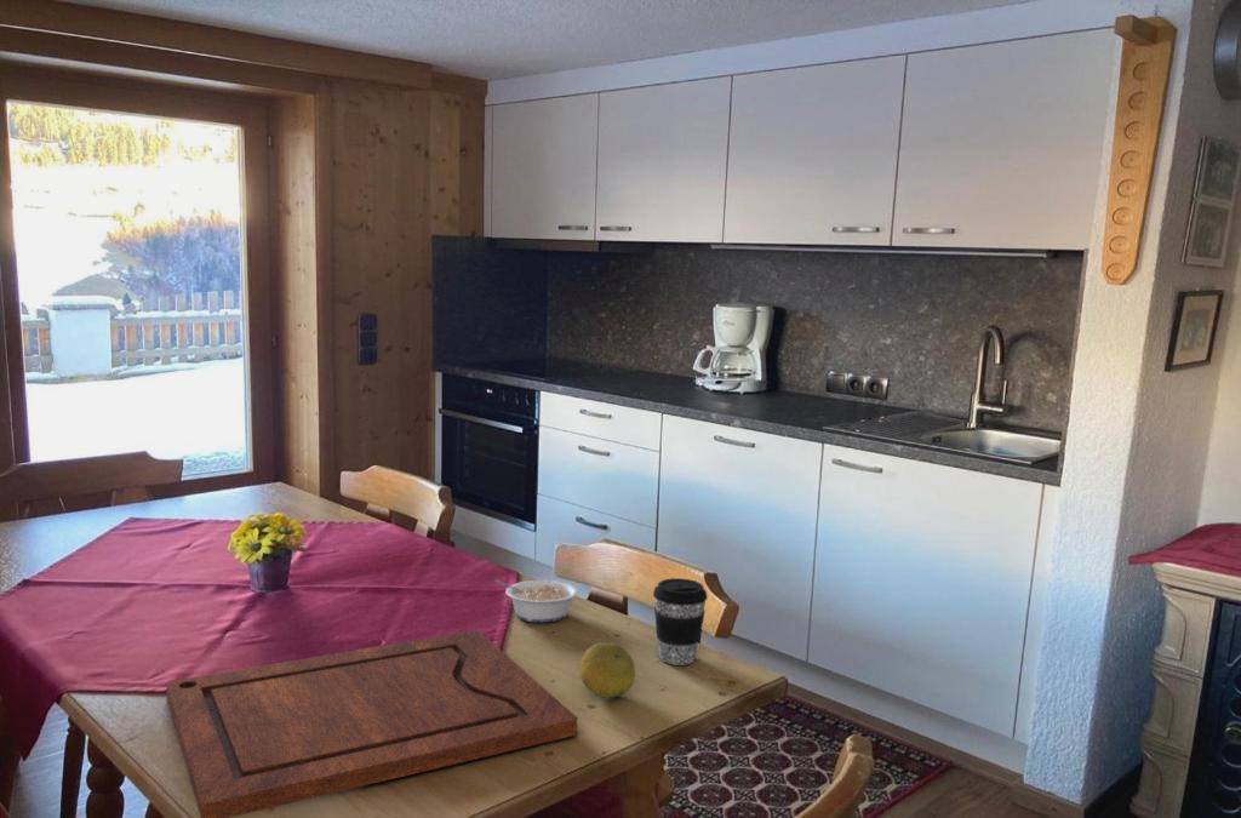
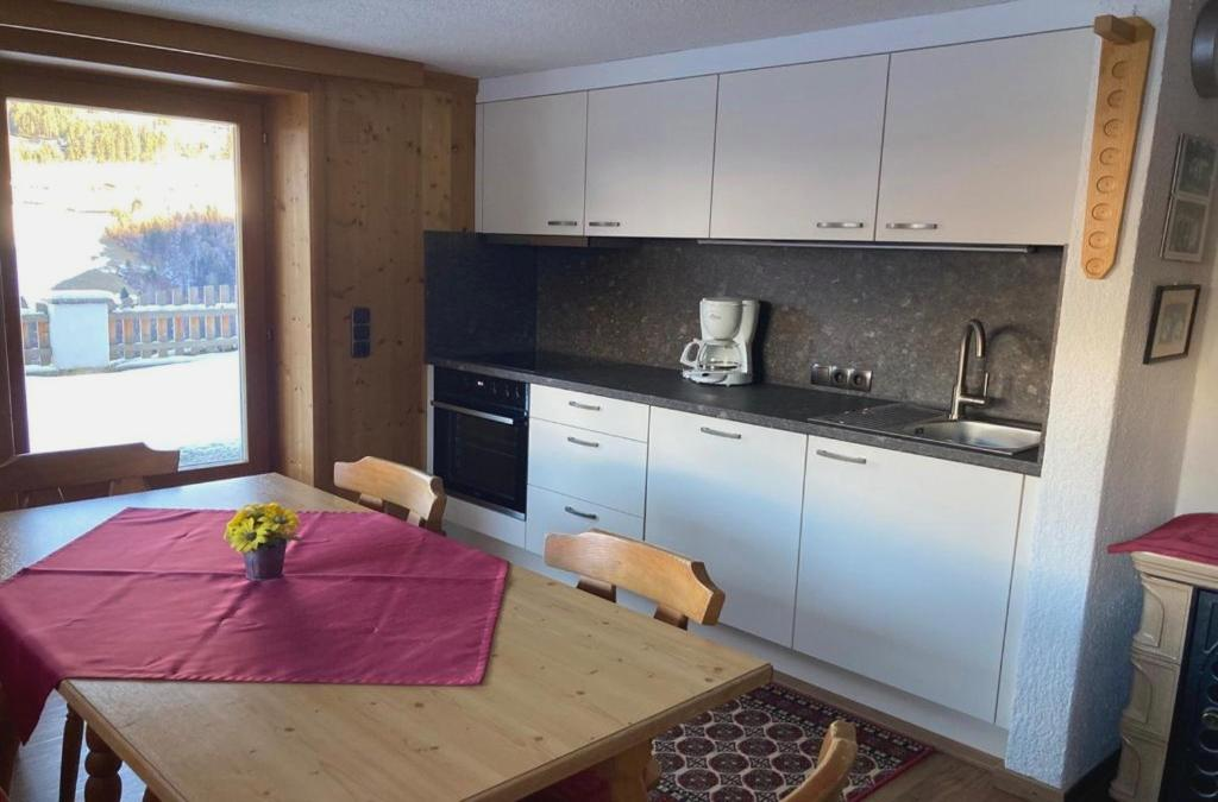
- cutting board (367, 707)
- fruit (607, 670)
- coffee cup (679, 622)
- legume (538, 600)
